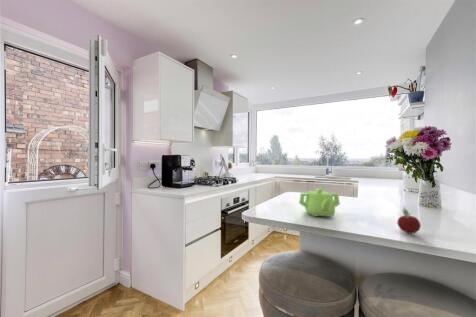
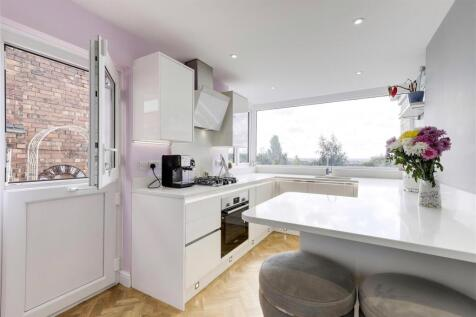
- teapot (320, 202)
- fruit (406, 219)
